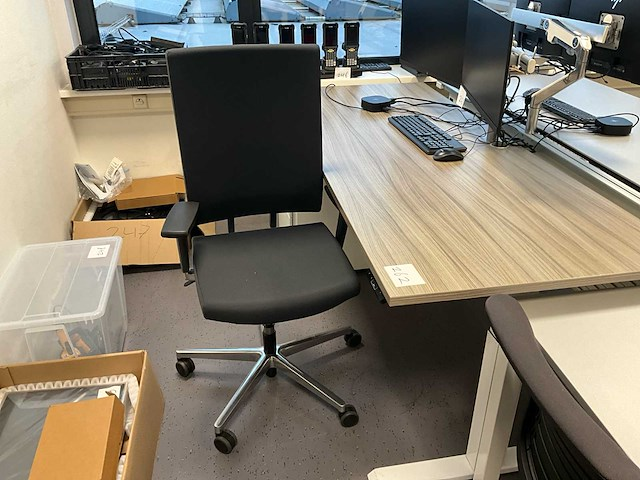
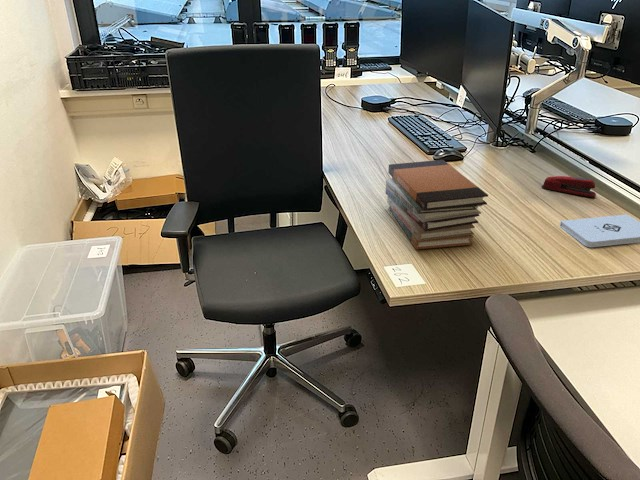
+ notepad (608, 230)
+ book stack (430, 201)
+ stapler (569, 184)
